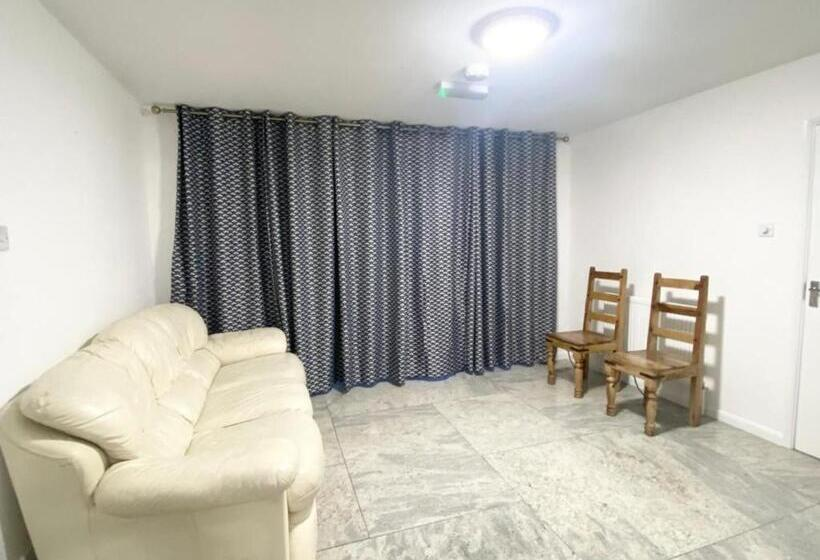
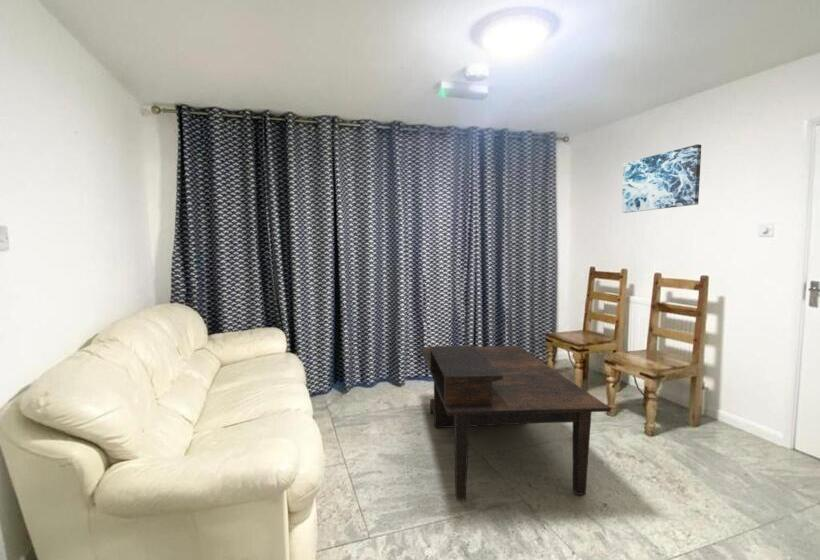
+ coffee table (492, 396)
+ wall art (657, 182)
